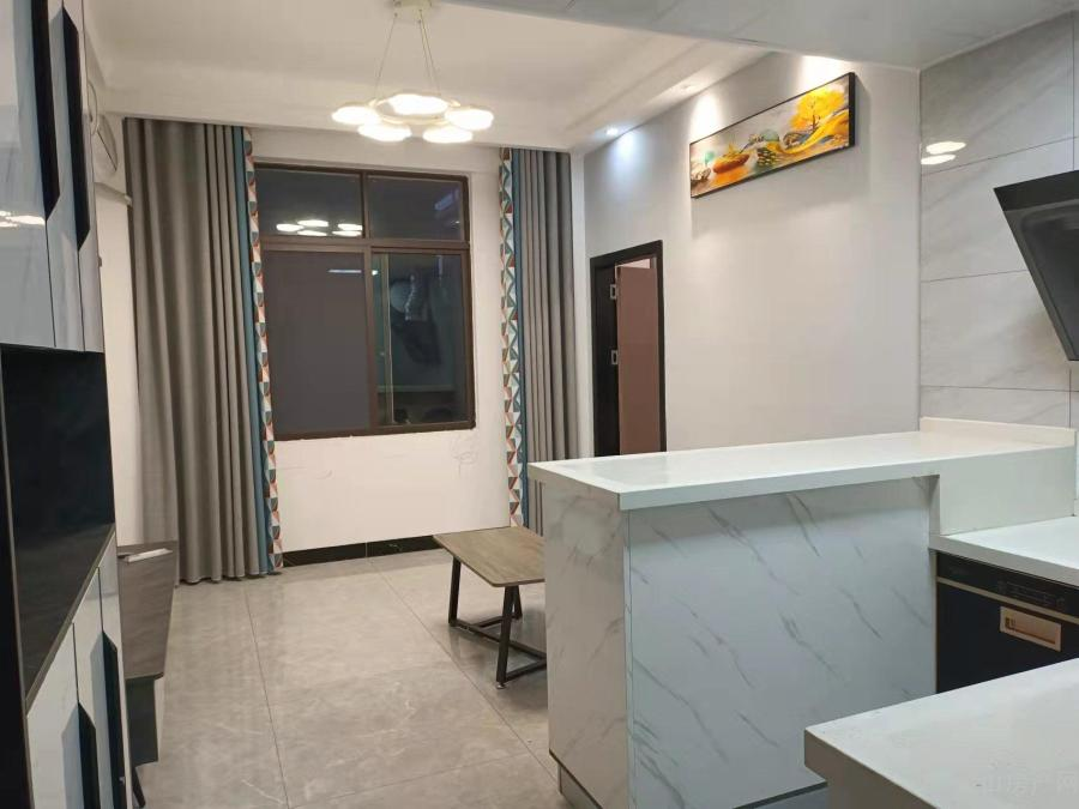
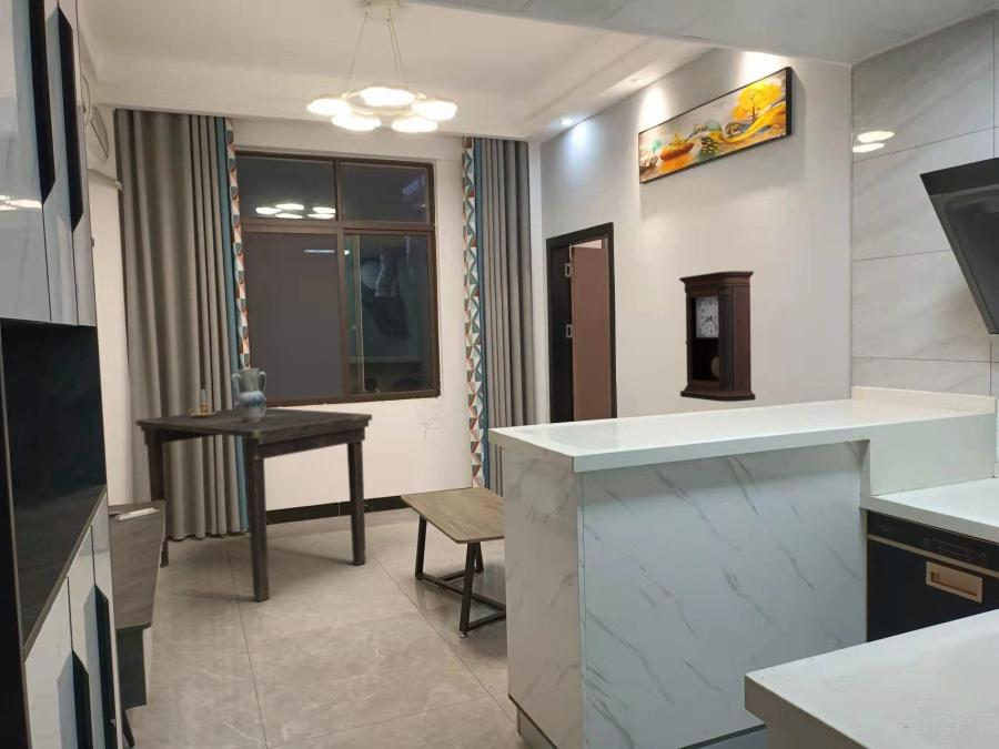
+ candlestick (200, 402)
+ pendulum clock (713, 336)
+ dining table (256, 490)
+ vase (249, 394)
